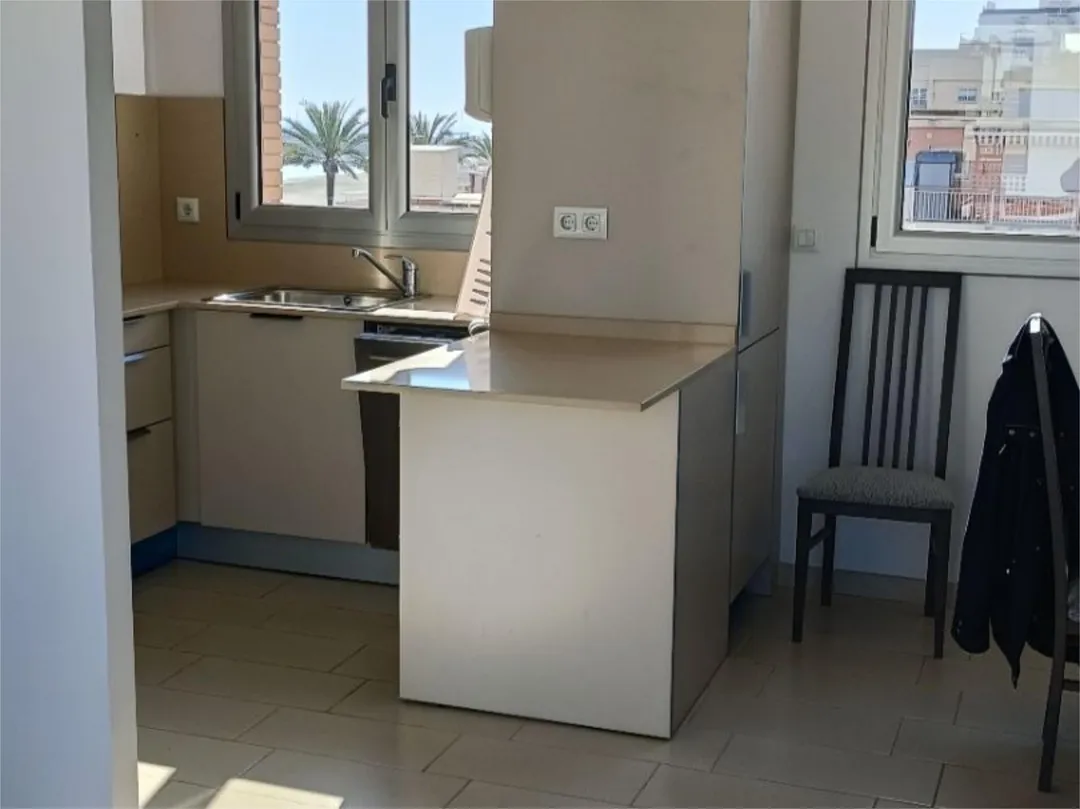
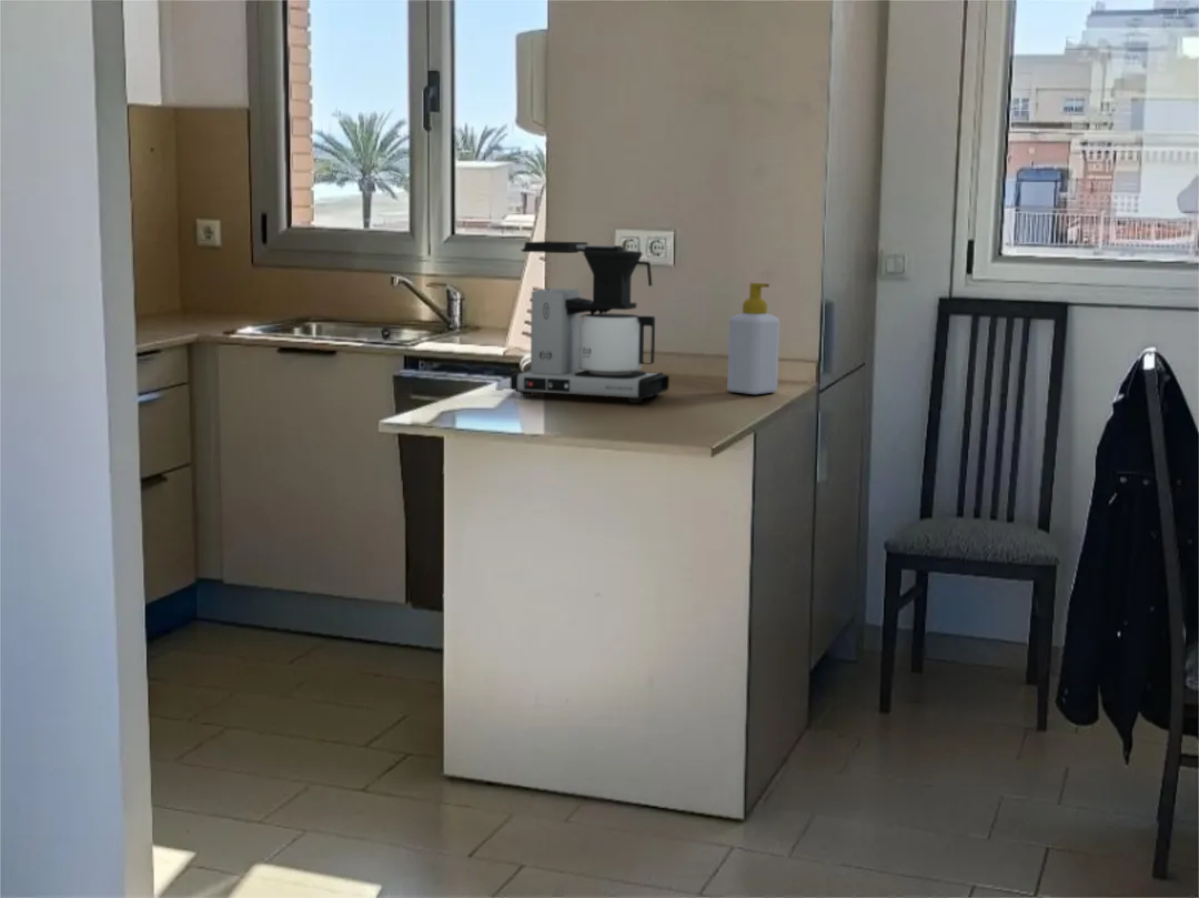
+ coffee maker (591, 320)
+ soap bottle (754, 337)
